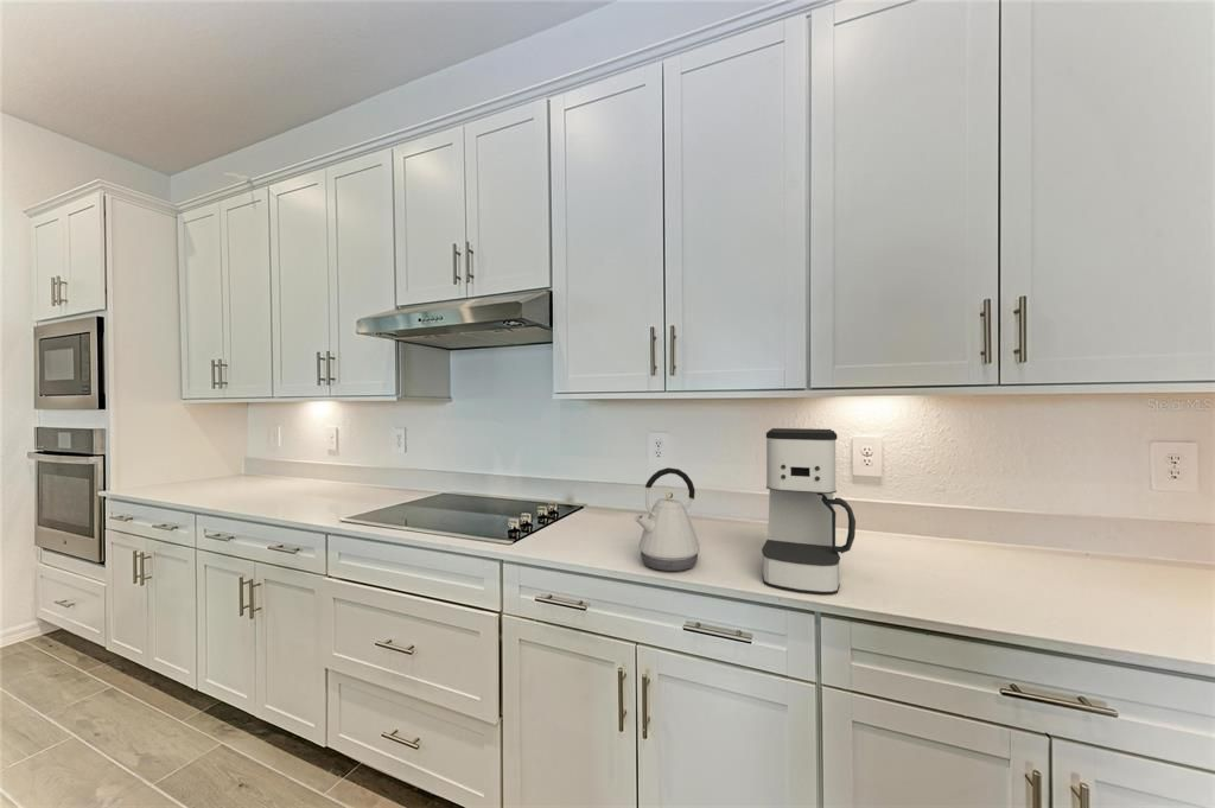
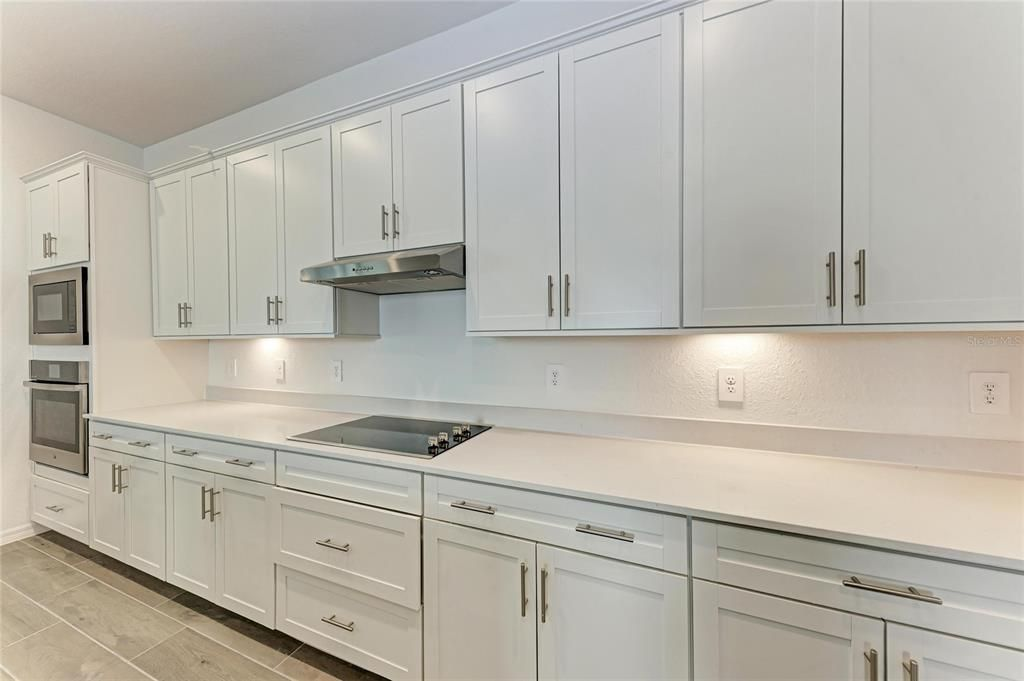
- kettle (667, 515)
- coffee maker (807, 503)
